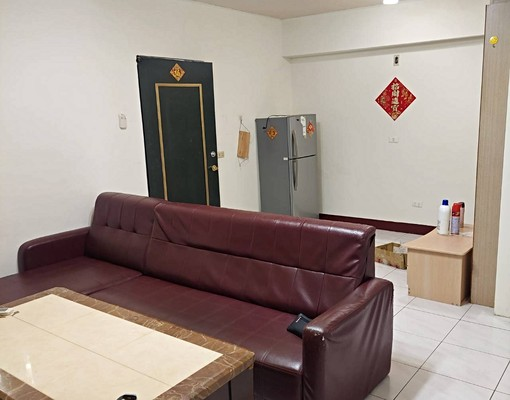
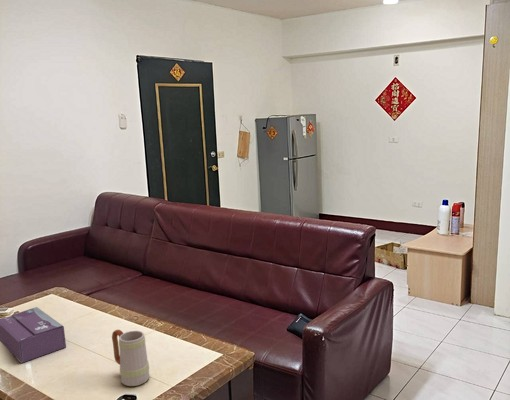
+ mug (129, 355)
+ tissue box (30, 332)
